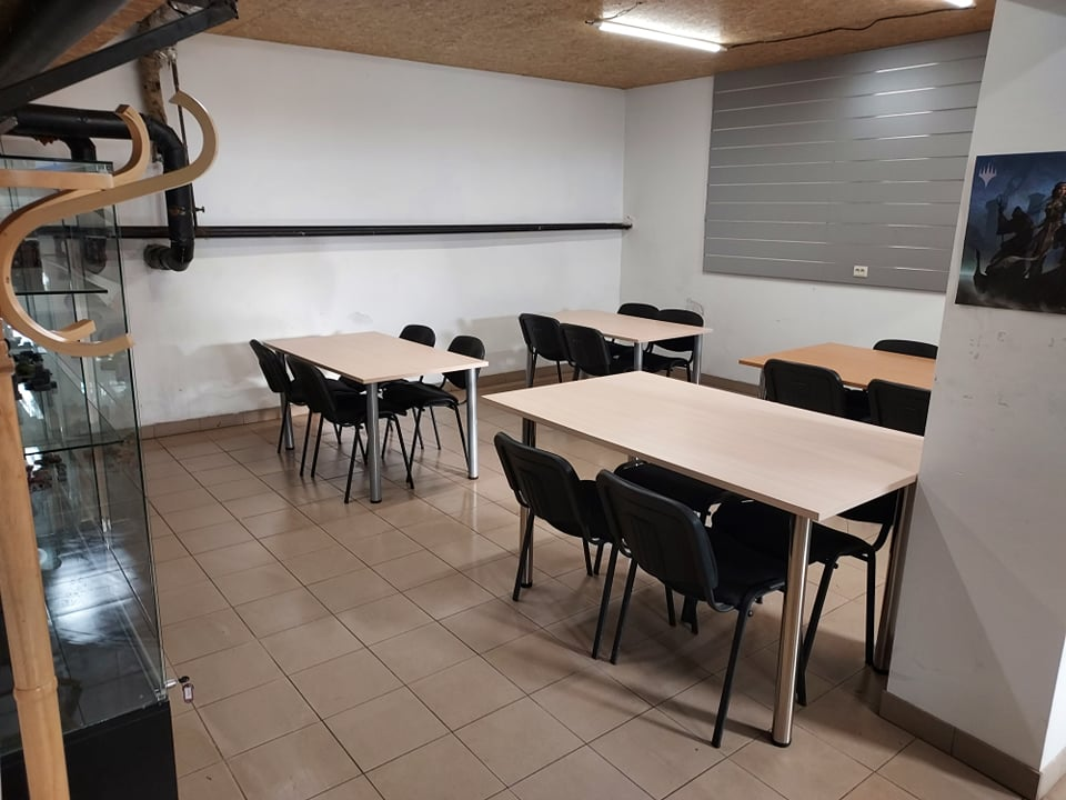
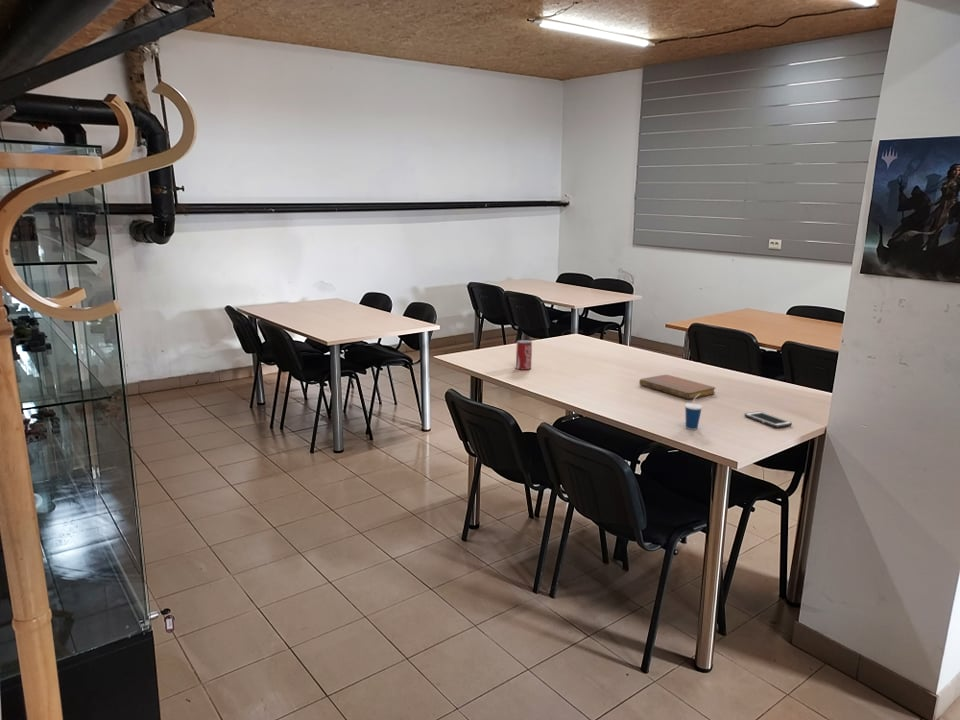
+ cell phone (767, 419)
+ beverage can (523, 354)
+ notebook (676, 386)
+ cup (693, 410)
